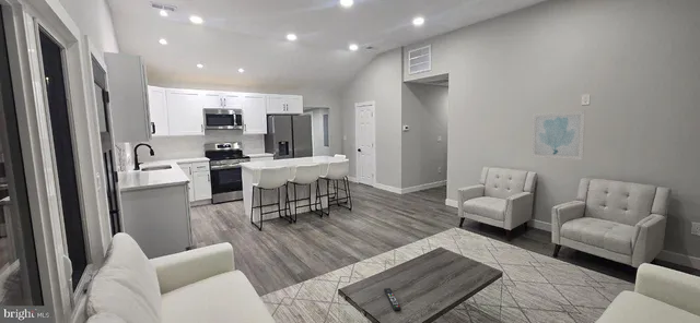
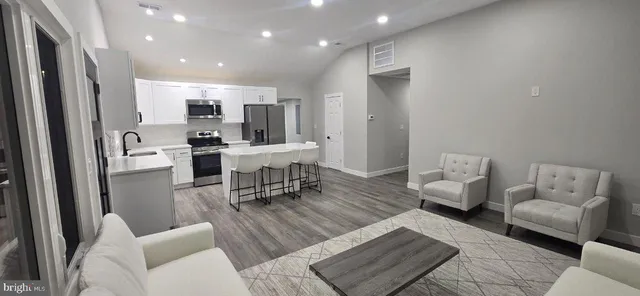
- remote control (392, 298)
- wall art (556, 135)
